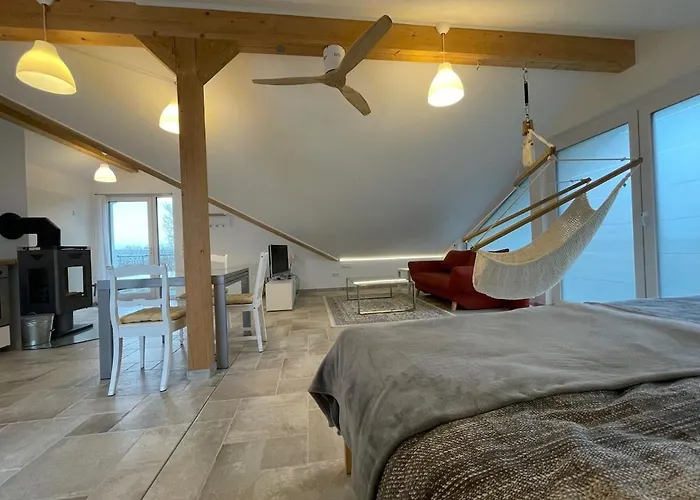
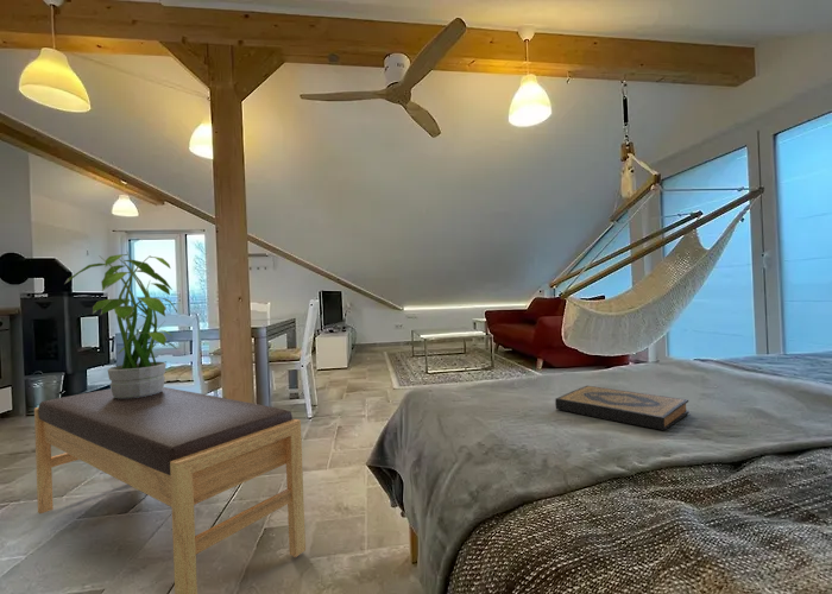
+ bench (155, 467)
+ hardback book (619, 404)
+ potted plant (127, 324)
